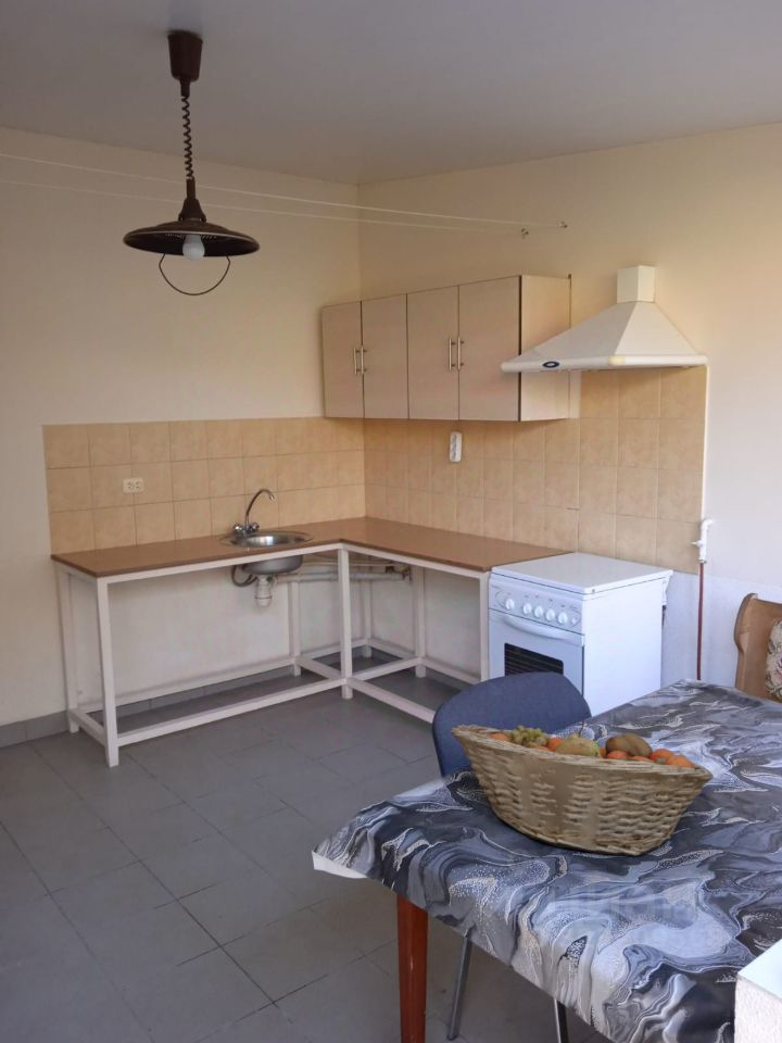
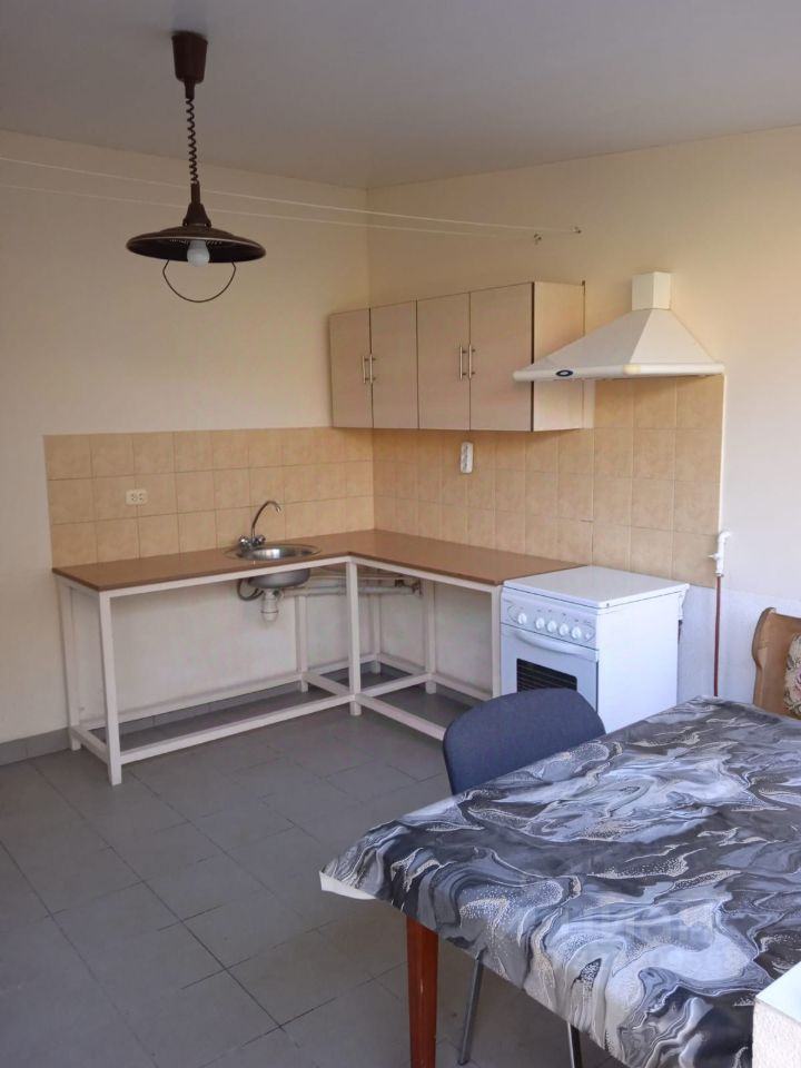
- fruit basket (575, 769)
